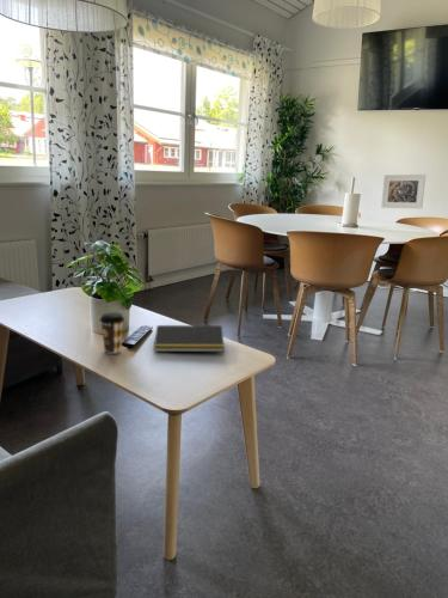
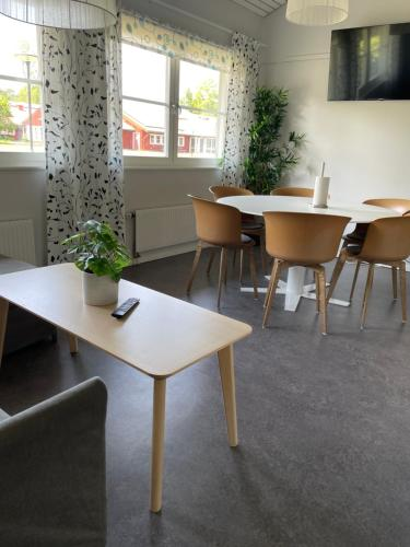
- notepad (189, 337)
- coffee cup (112, 332)
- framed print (403, 191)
